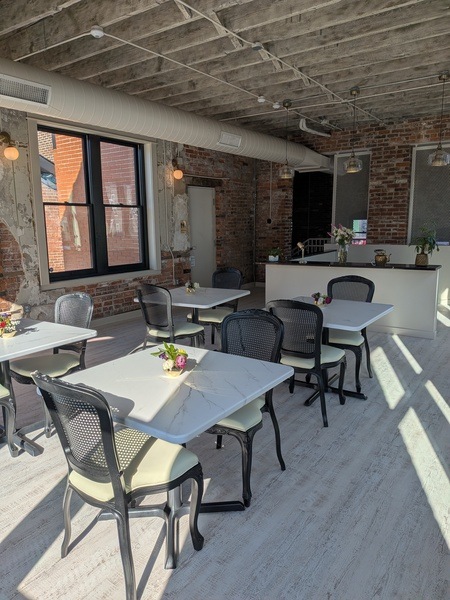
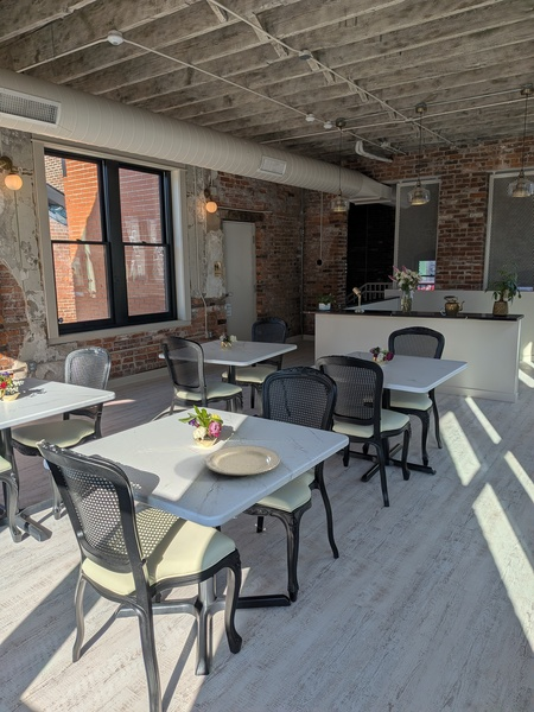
+ chinaware (242, 462)
